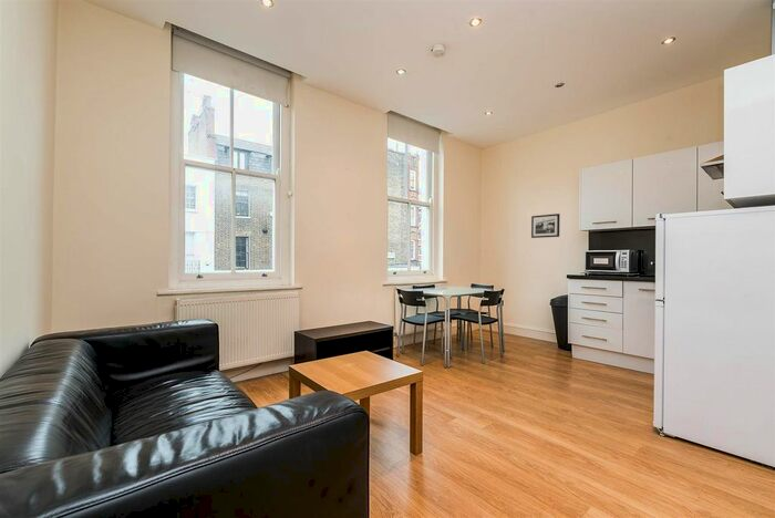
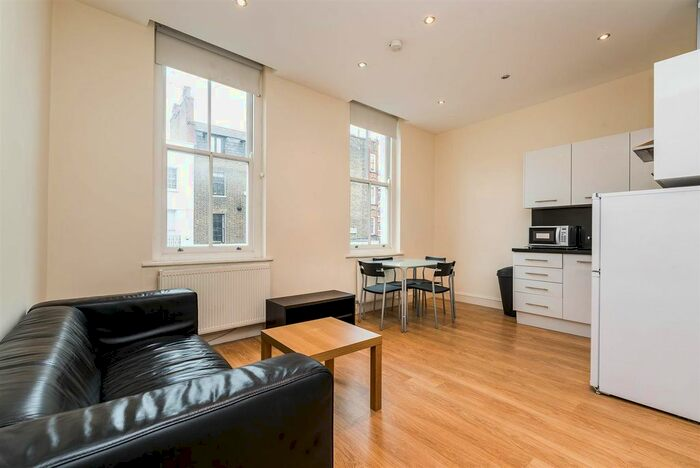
- picture frame (545, 226)
